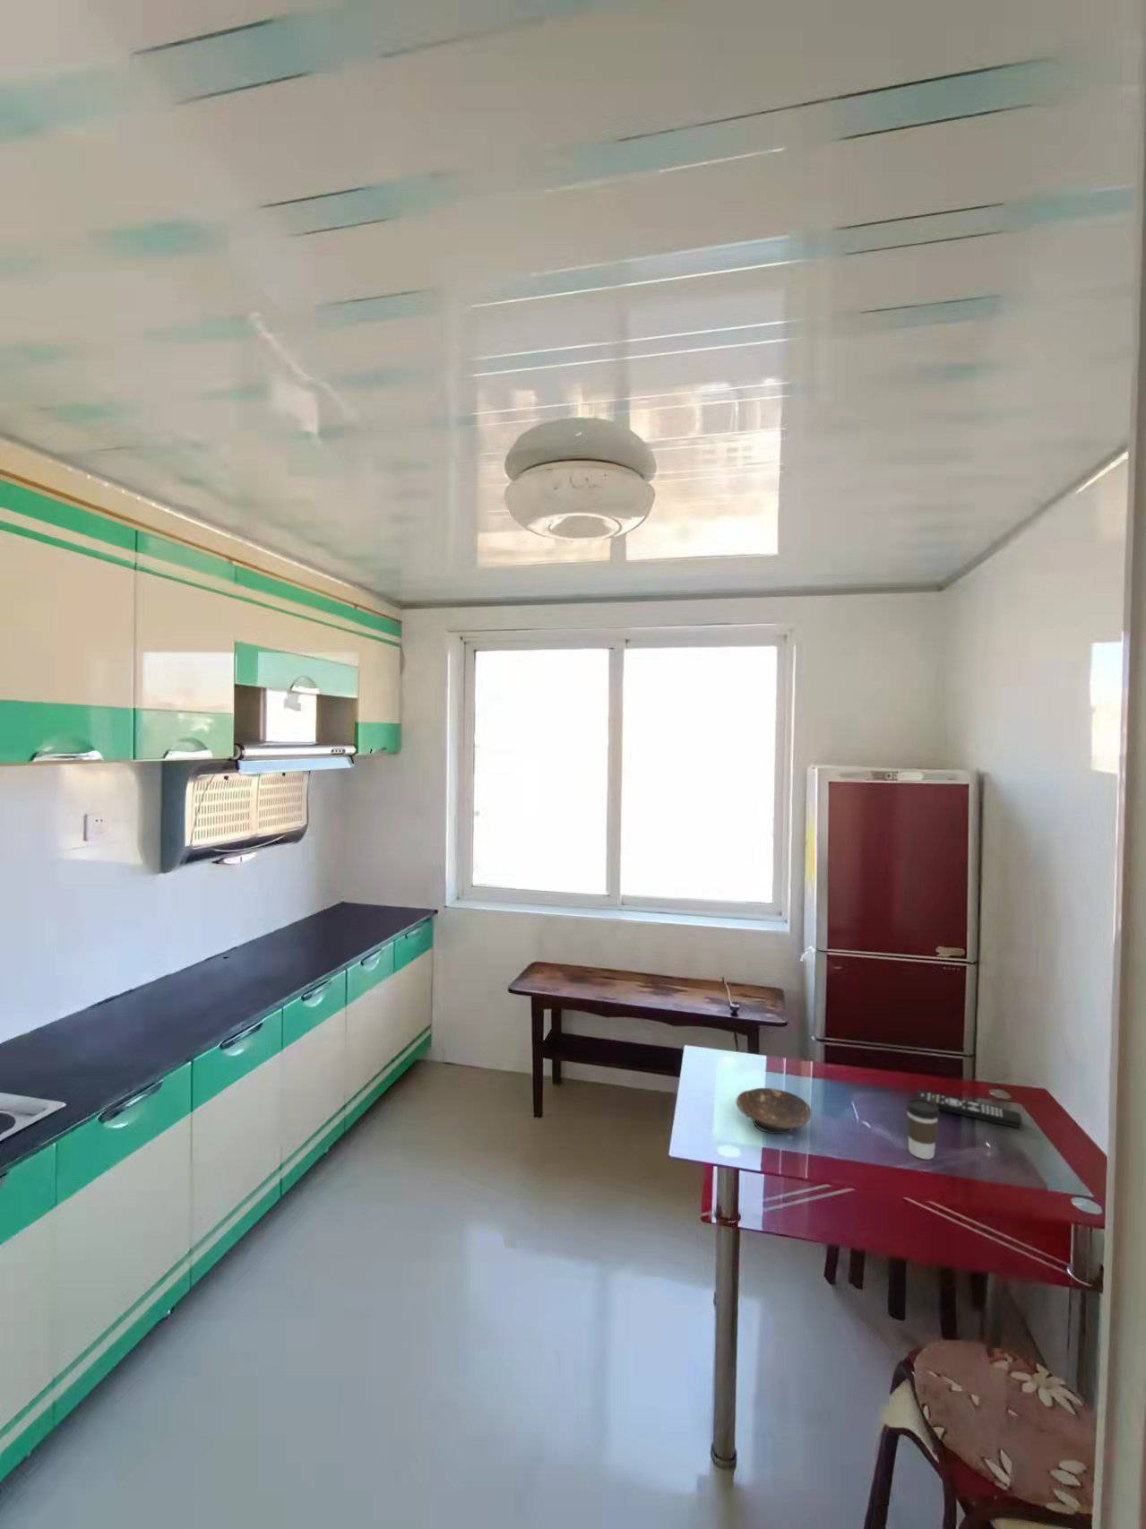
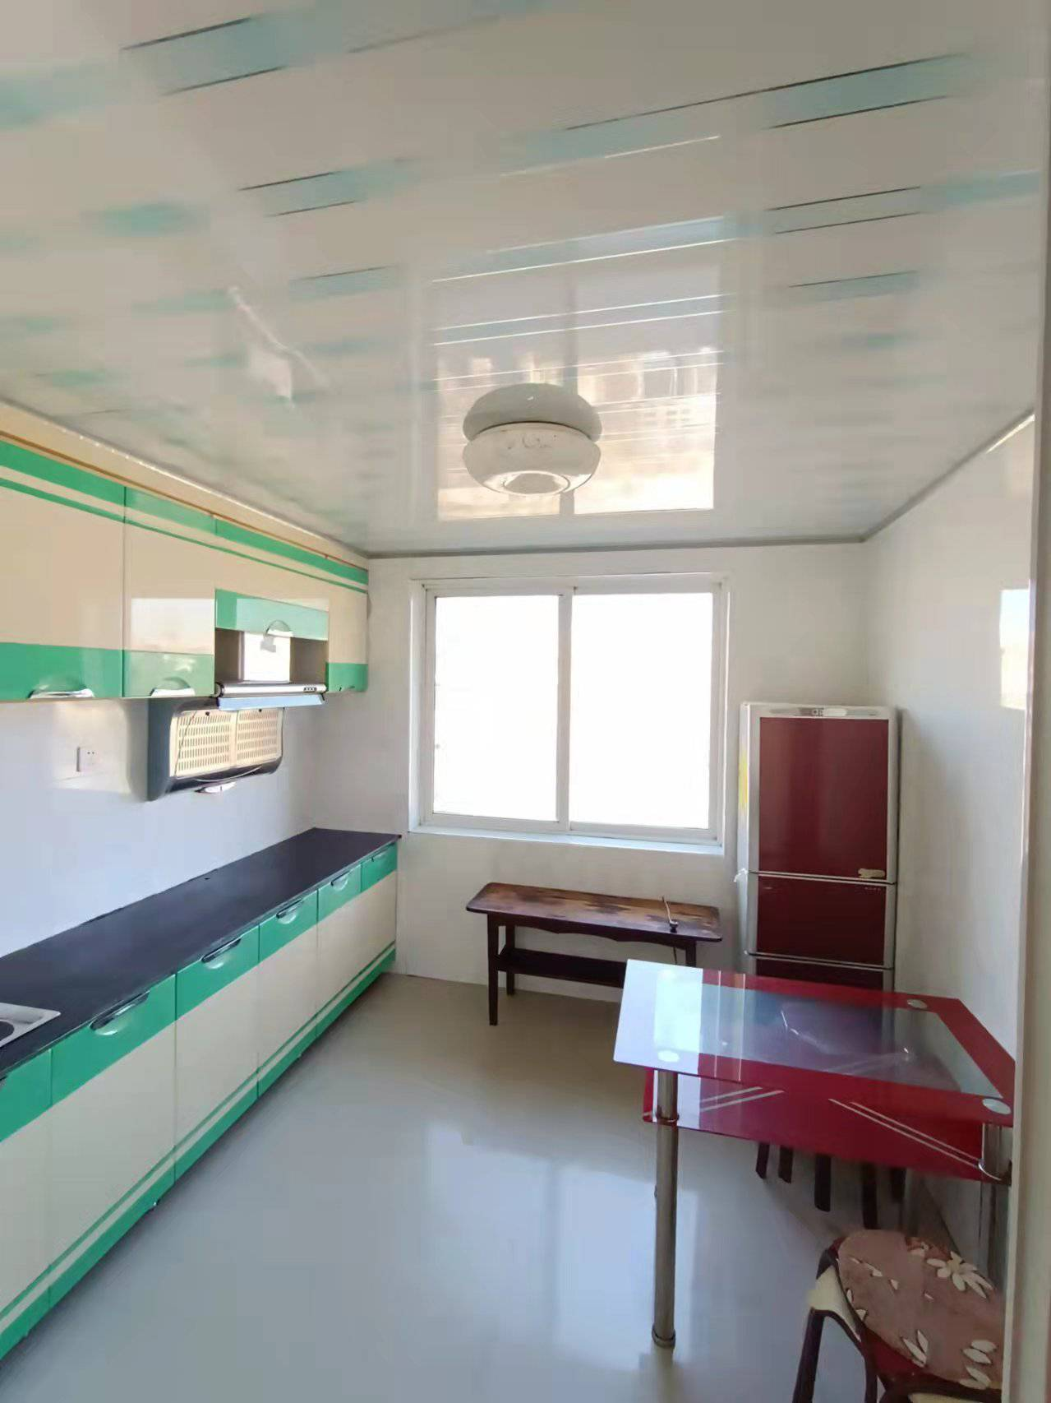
- coffee cup (922, 1128)
- remote control (967, 1109)
- bowl (773, 1114)
